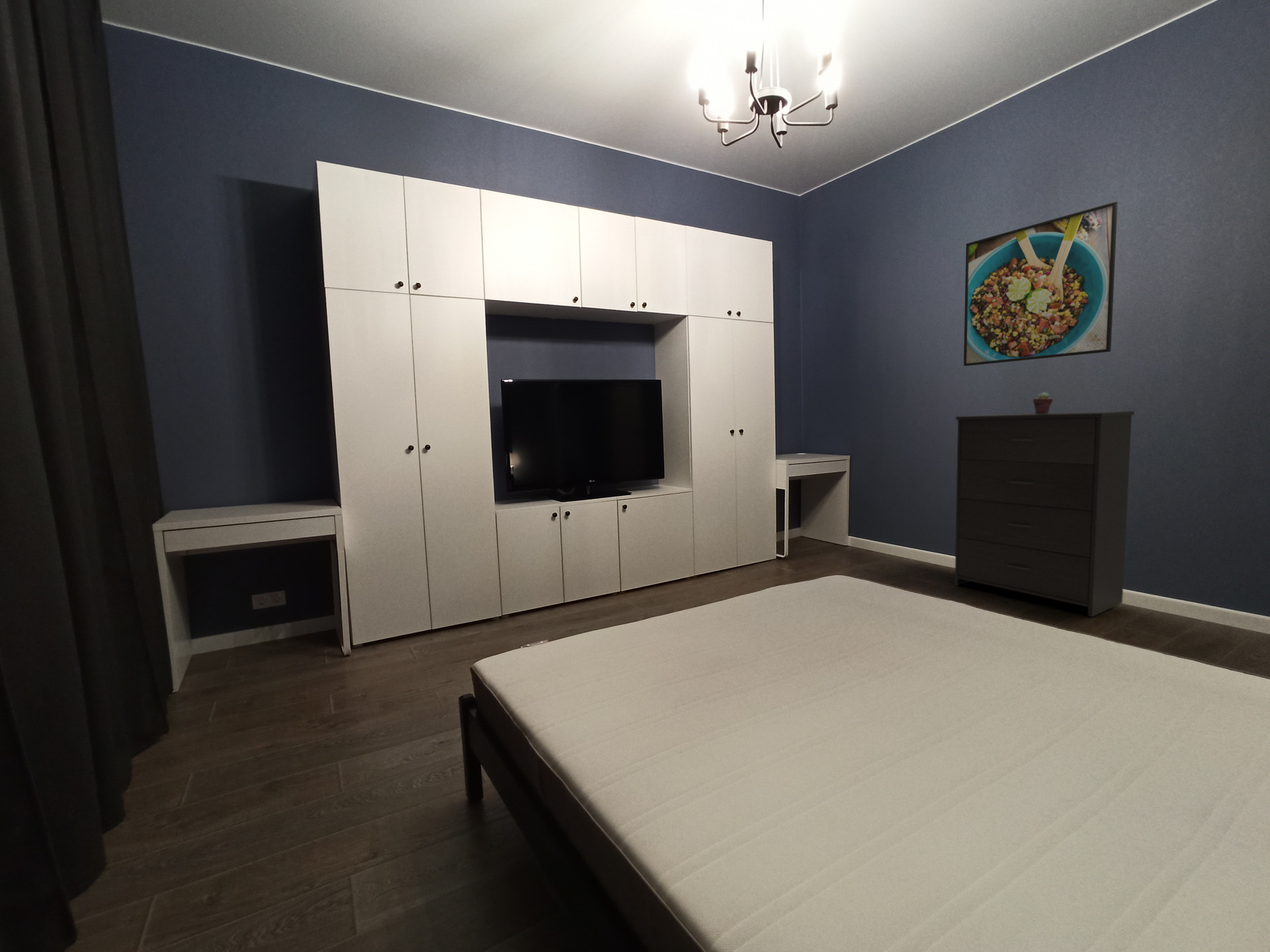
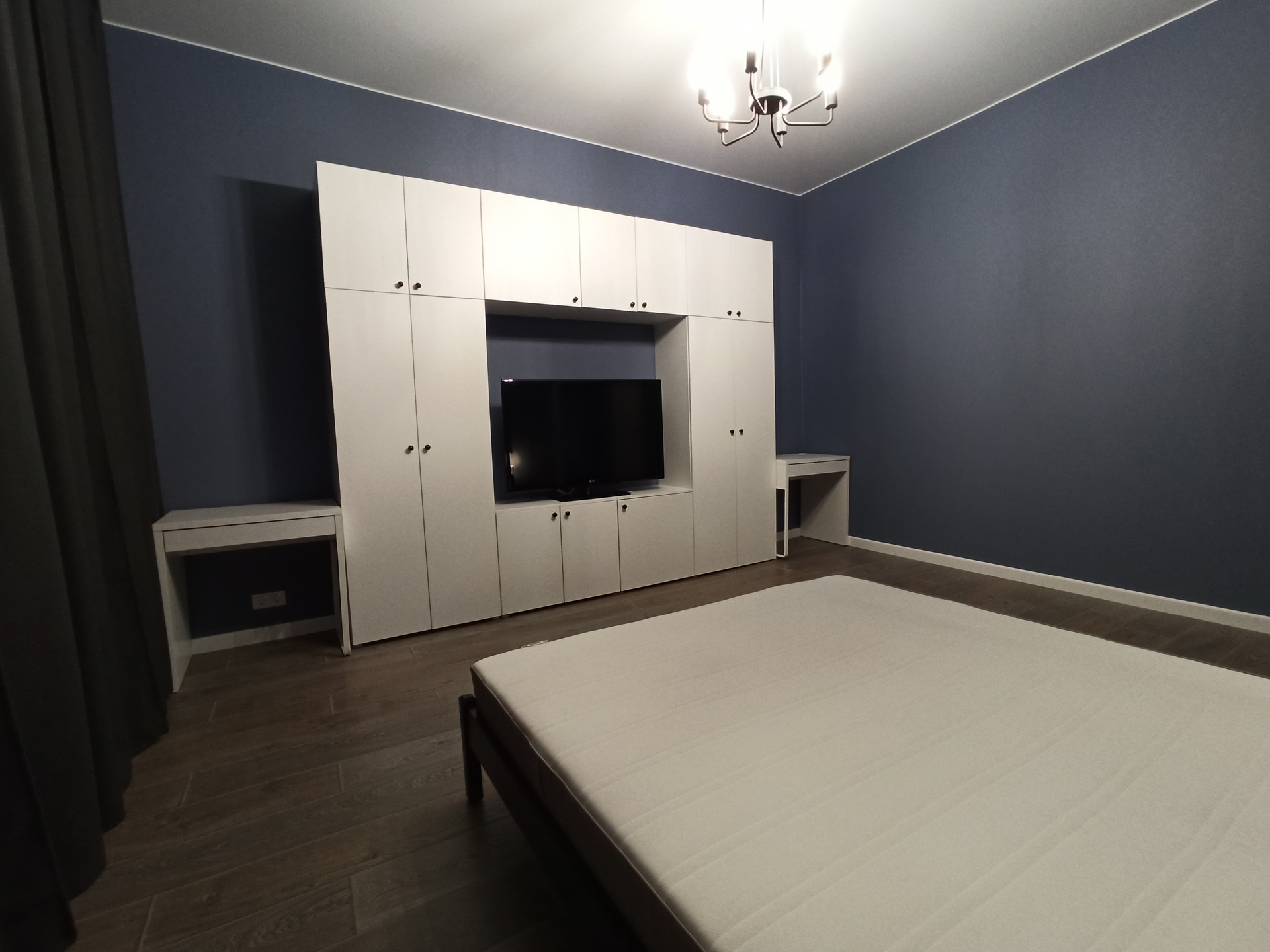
- dresser (1035, 505)
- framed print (1032, 293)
- potted succulent (1042, 402)
